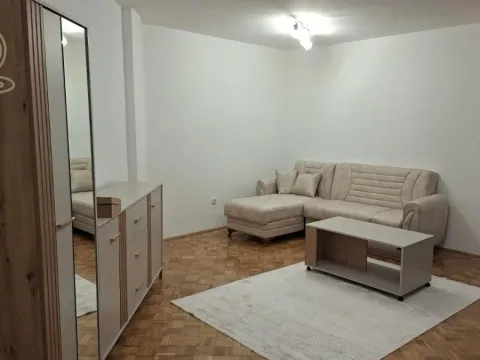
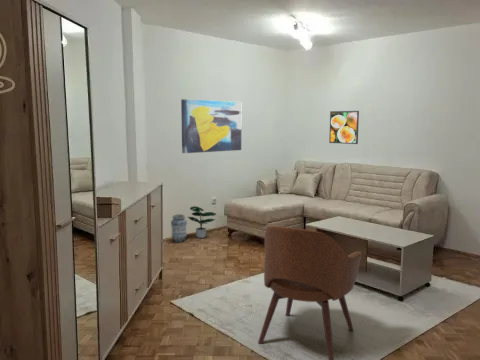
+ potted plant (202, 222)
+ chair (306, 278)
+ vase (178, 228)
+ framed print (343, 127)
+ wall art (213, 126)
